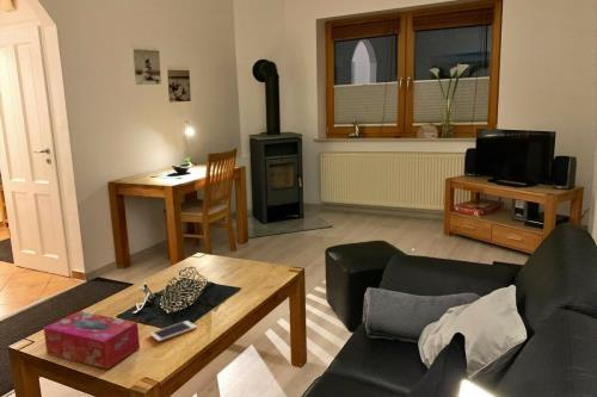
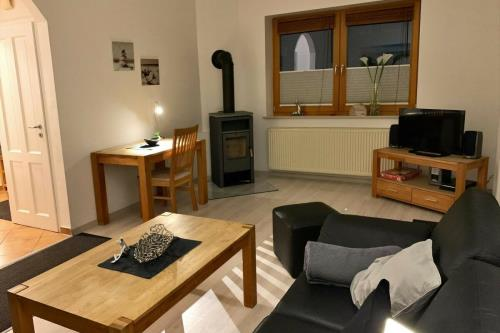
- tissue box (92, 337)
- cell phone (173, 330)
